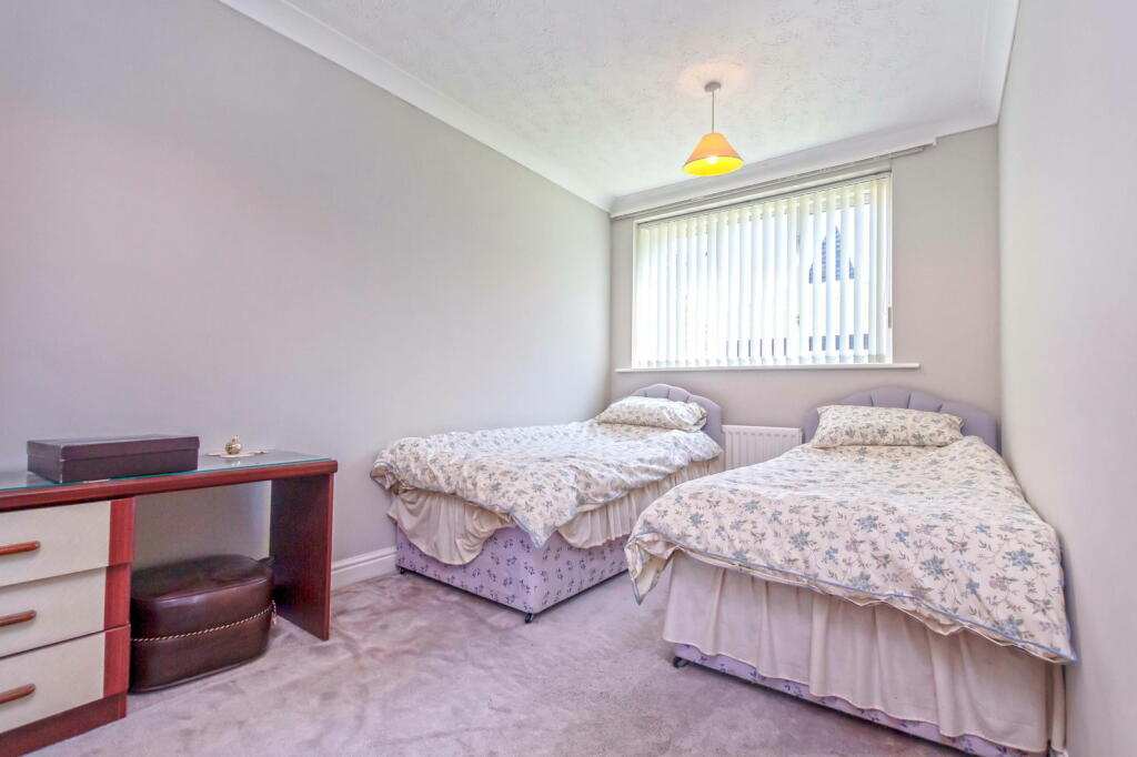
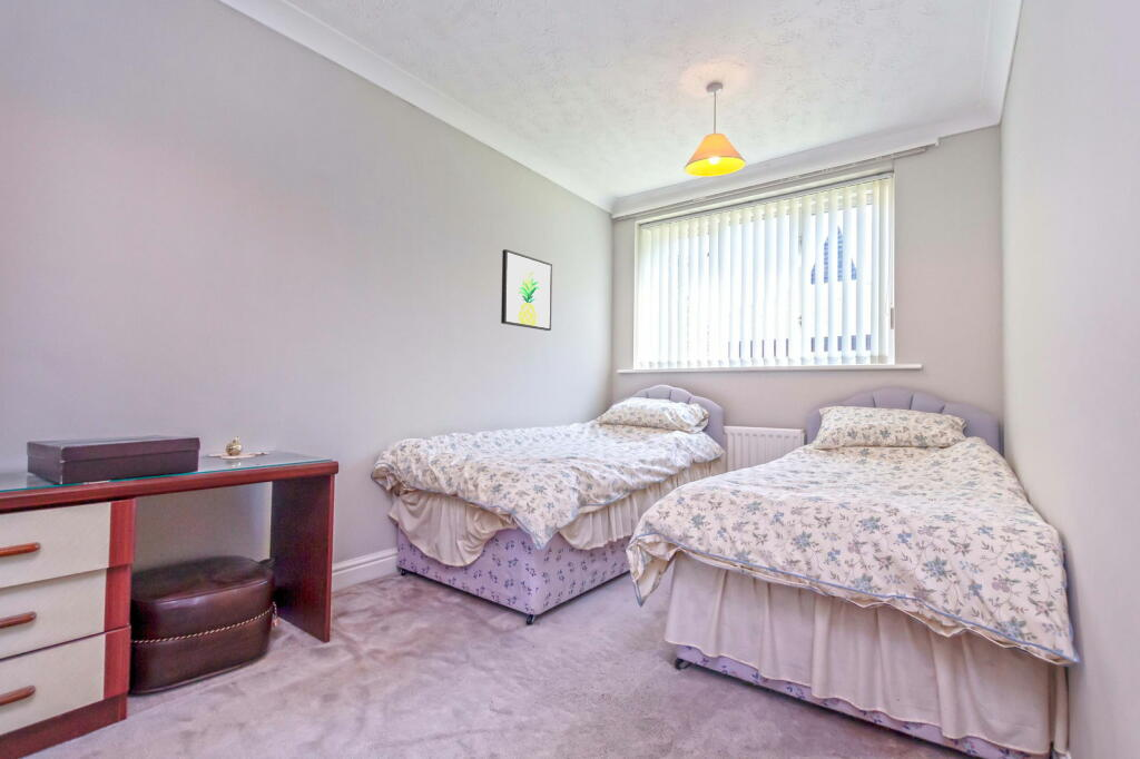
+ wall art (528, 292)
